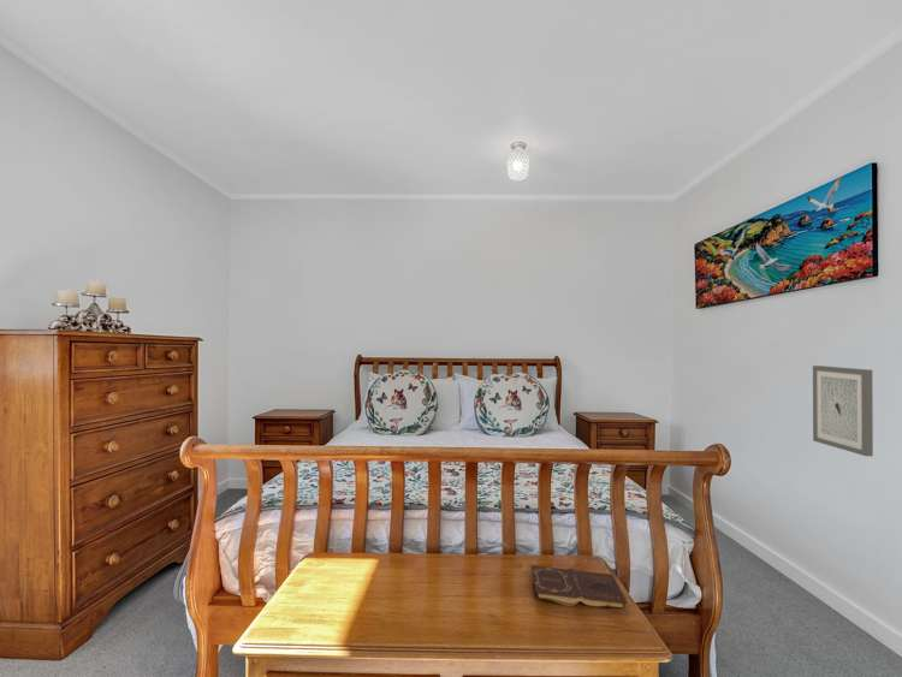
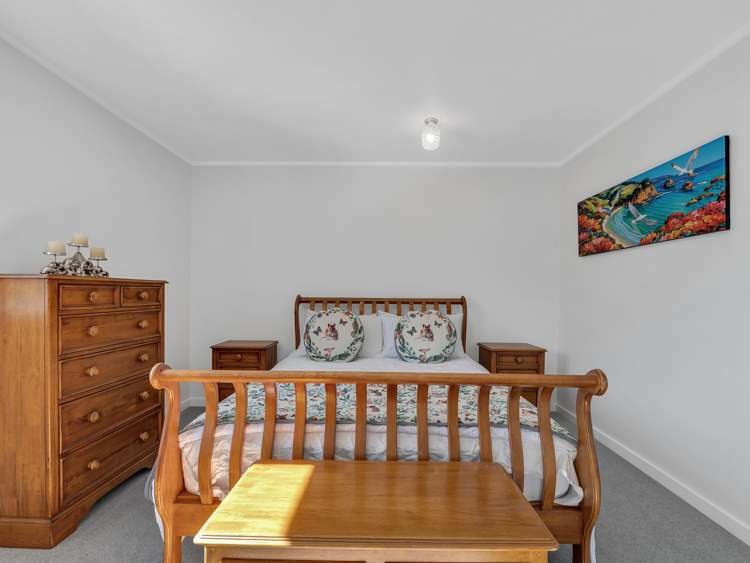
- wall art (841, 408)
- book (576, 586)
